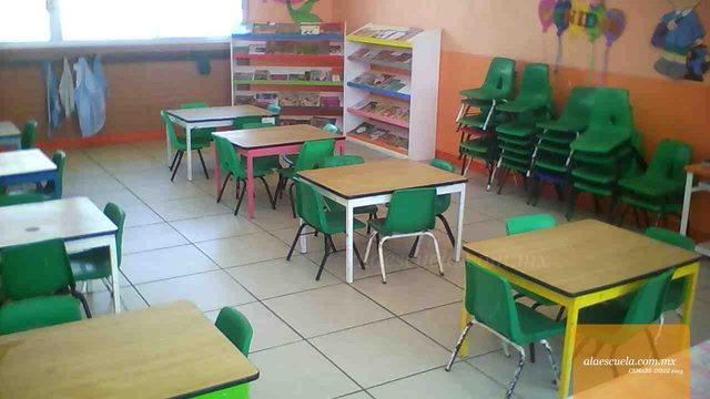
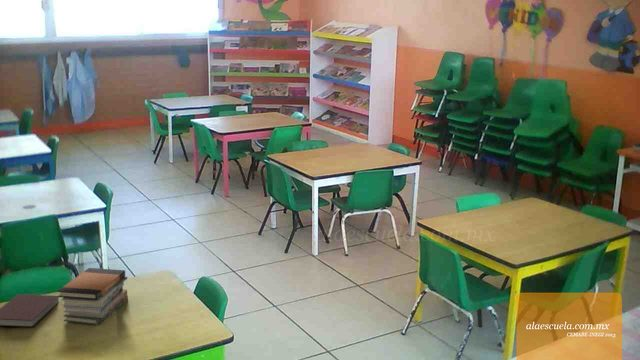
+ notebook (25, 310)
+ book stack (94, 295)
